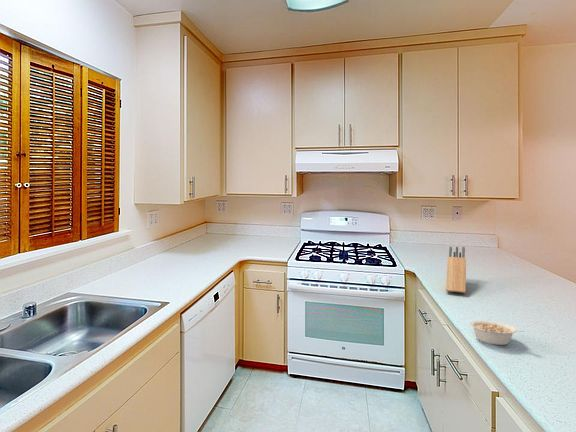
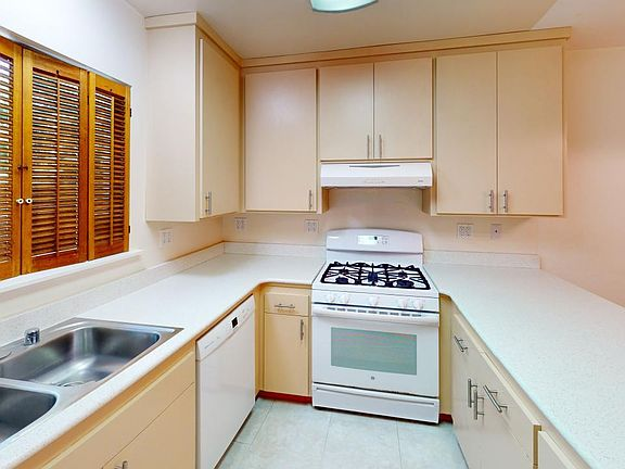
- legume (494, 332)
- knife block (456, 267)
